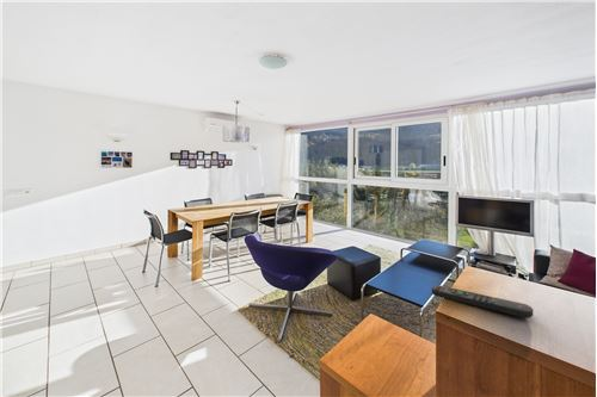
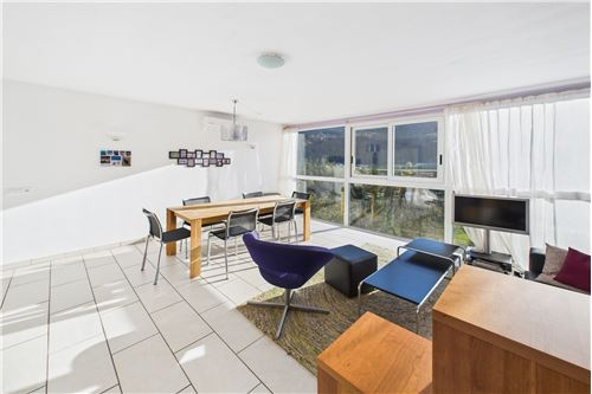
- remote control (476, 298)
